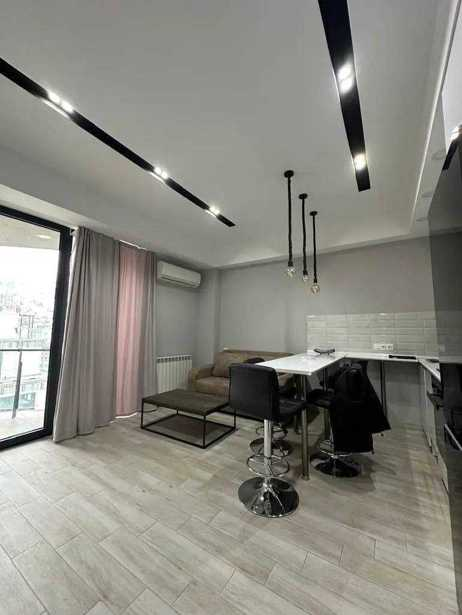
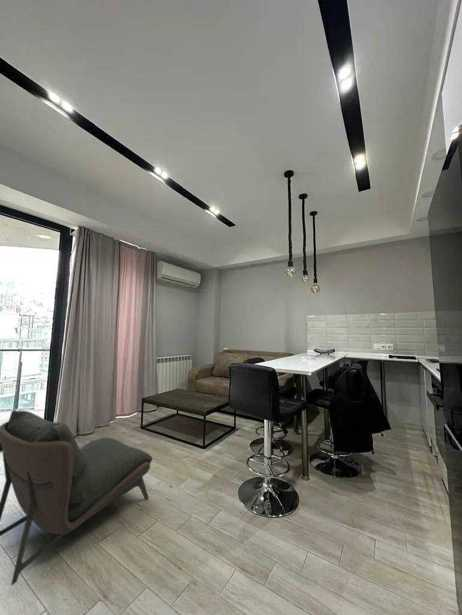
+ armless chair (79, 461)
